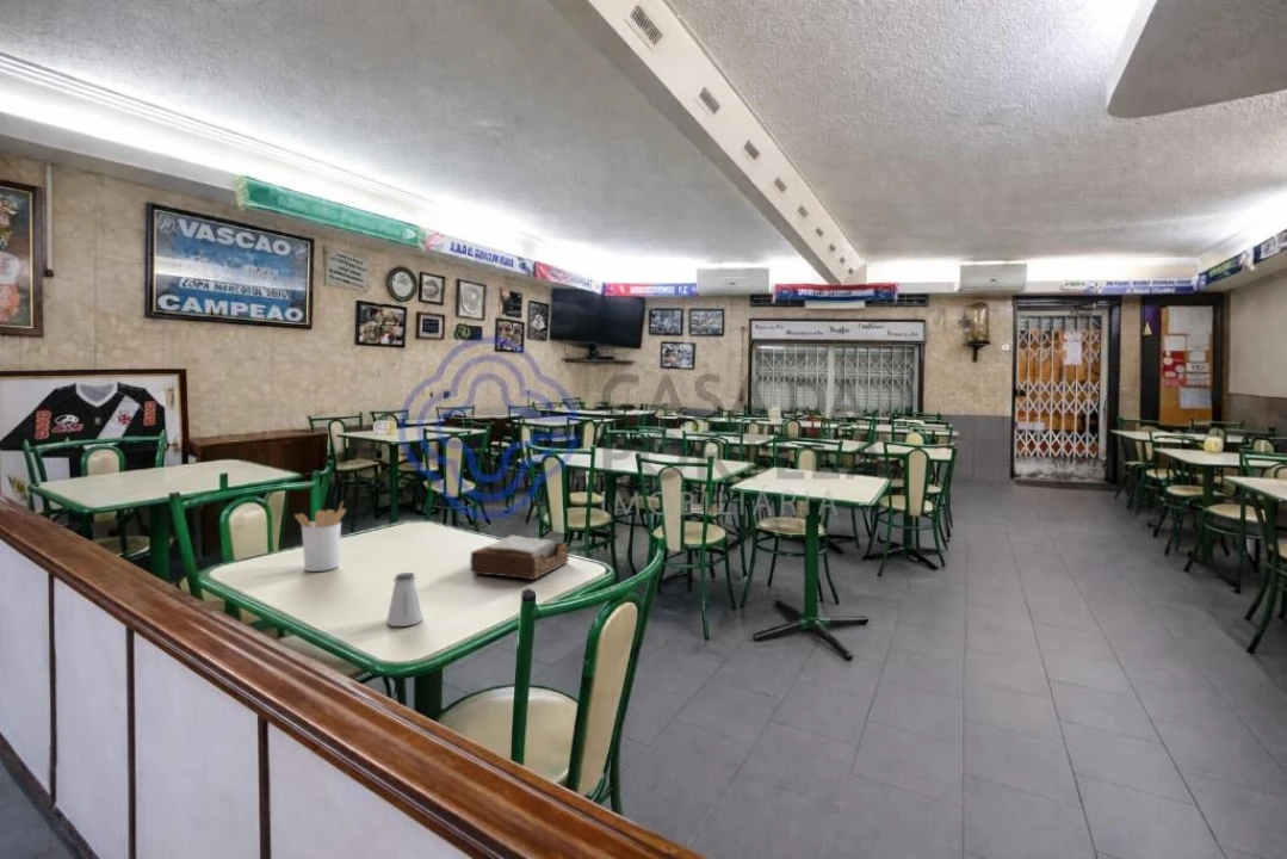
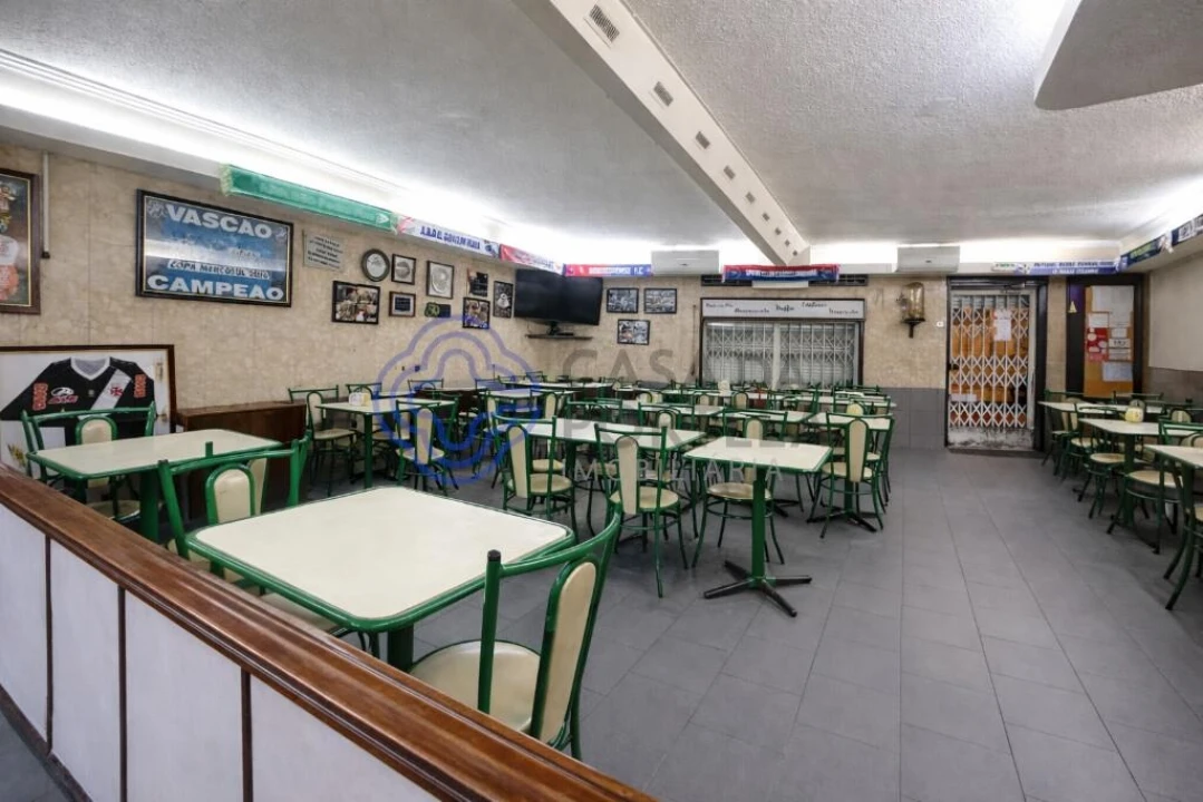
- napkin holder (520, 554)
- saltshaker (404, 598)
- utensil holder (324, 536)
